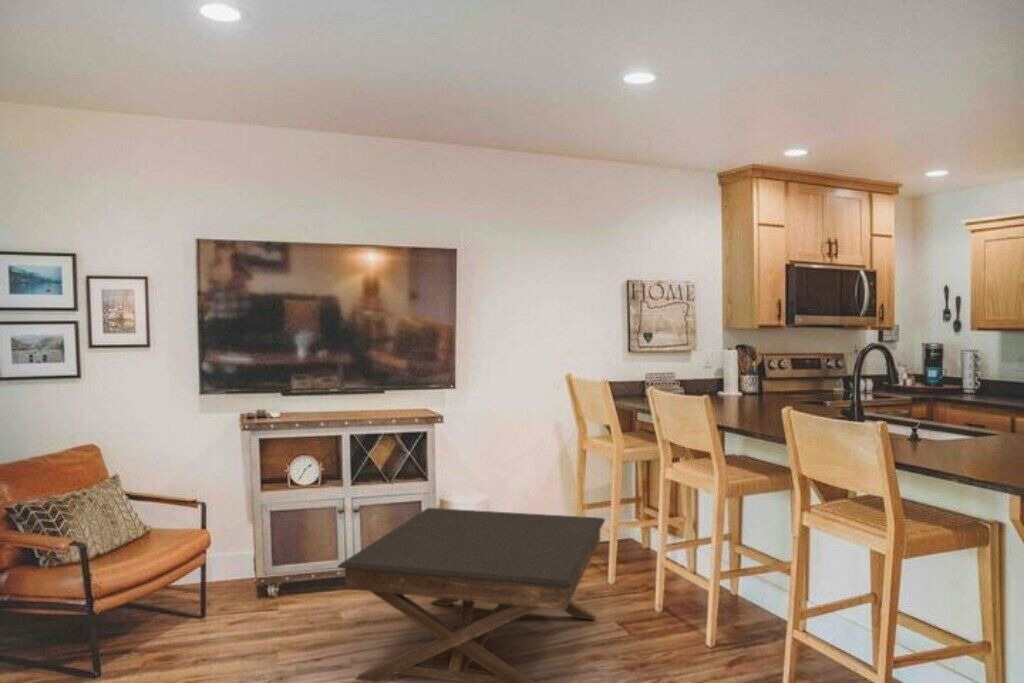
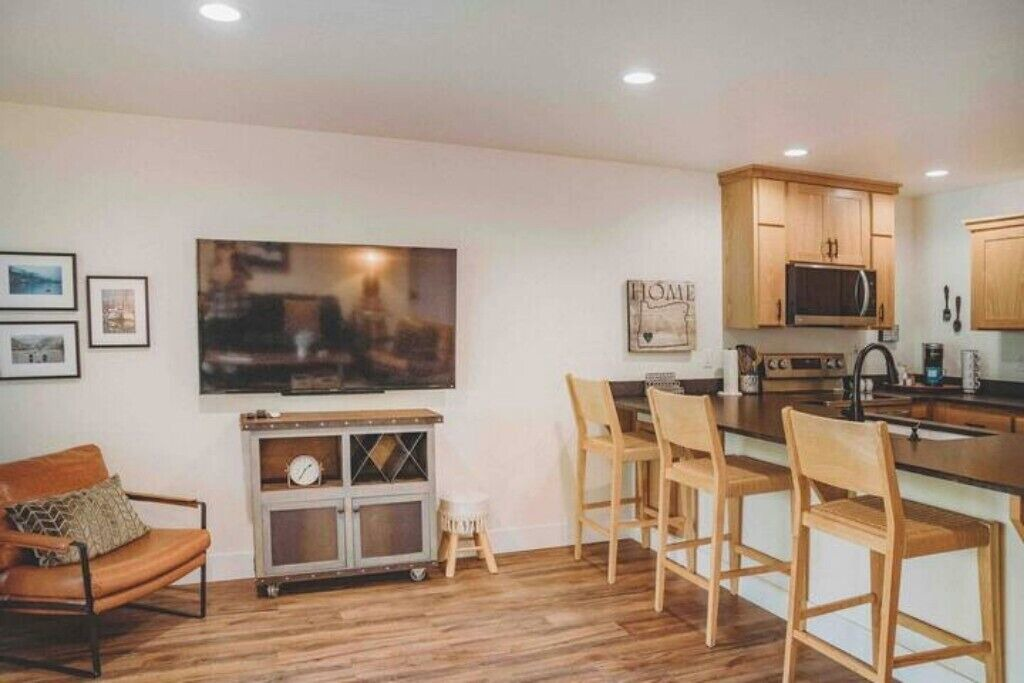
- coffee table (485, 591)
